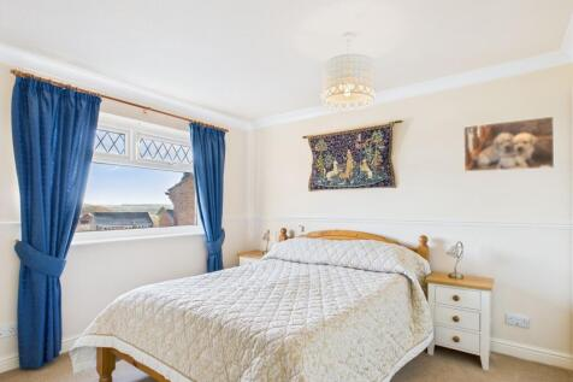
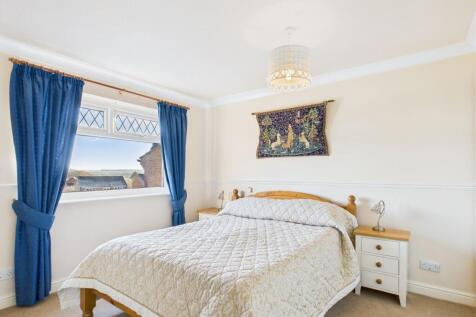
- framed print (506, 146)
